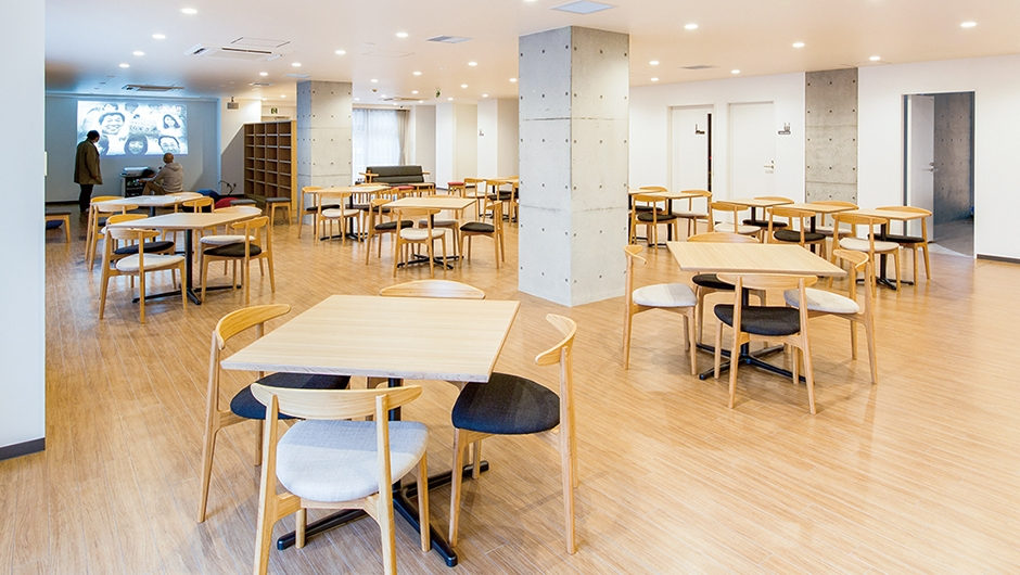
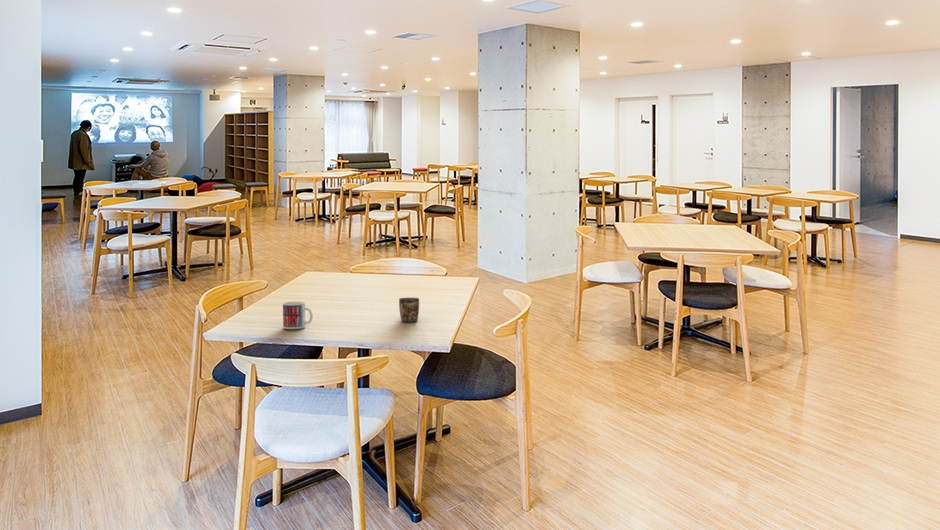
+ mug (407, 308)
+ mug (298, 315)
